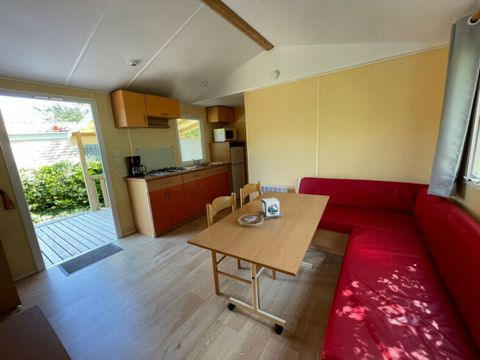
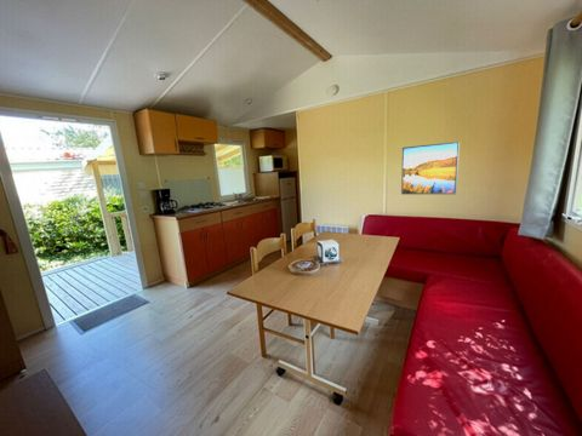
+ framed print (428, 170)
